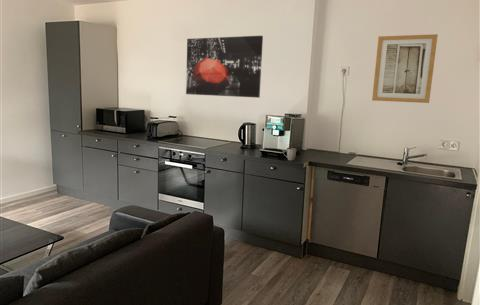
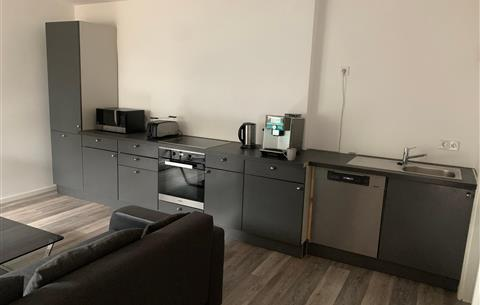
- wall art (403, 69)
- wall art (221, 67)
